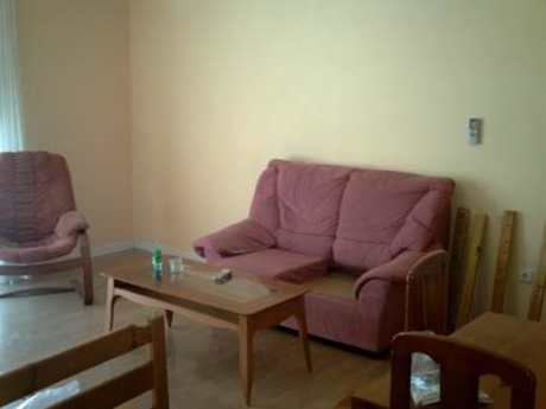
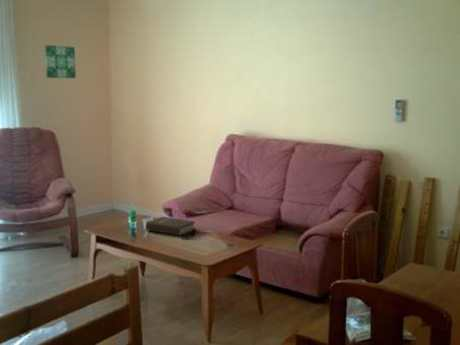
+ wall art (60, 62)
+ book (170, 226)
